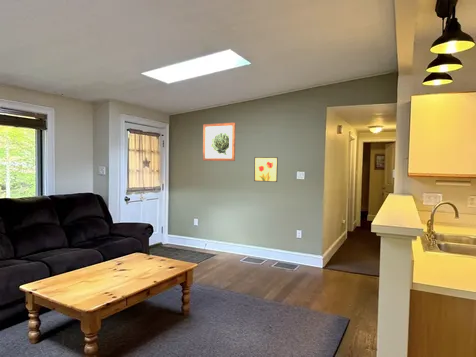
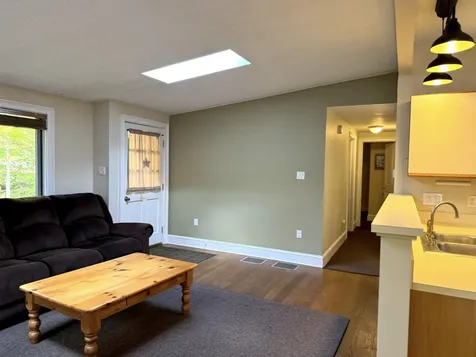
- wall art (265, 169)
- wall art (218, 142)
